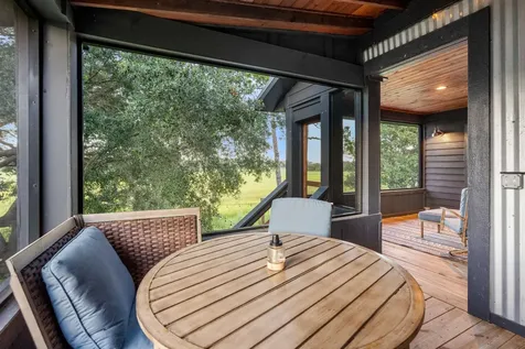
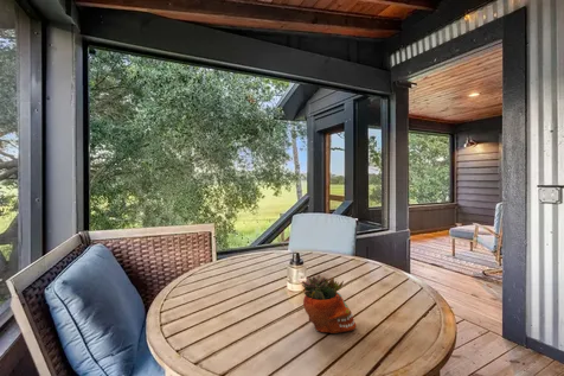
+ succulent planter (328, 300)
